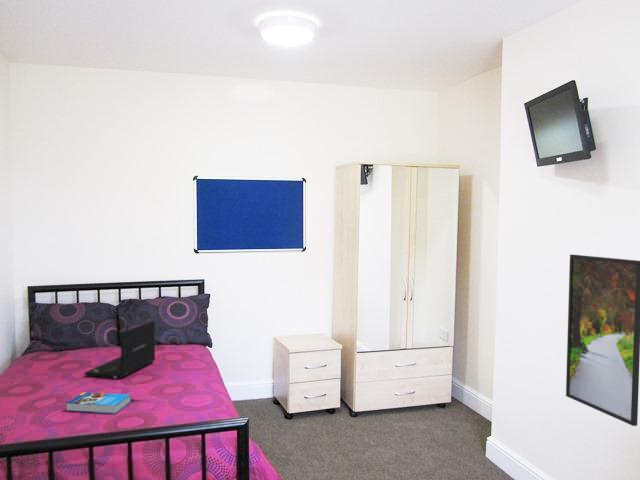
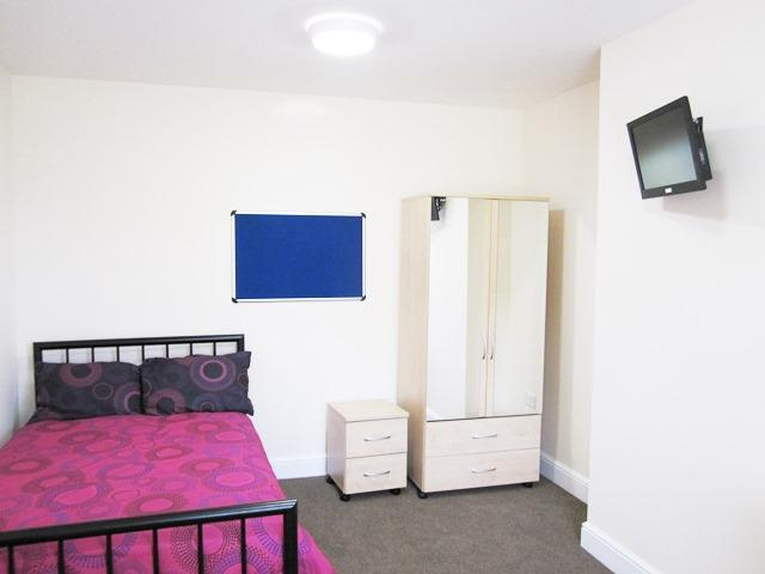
- laptop (121, 347)
- book (99, 402)
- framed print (601, 334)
